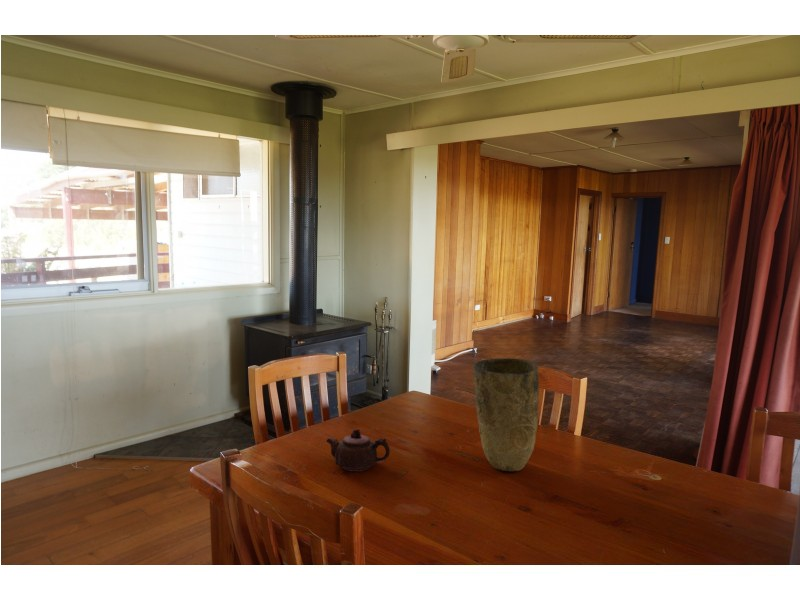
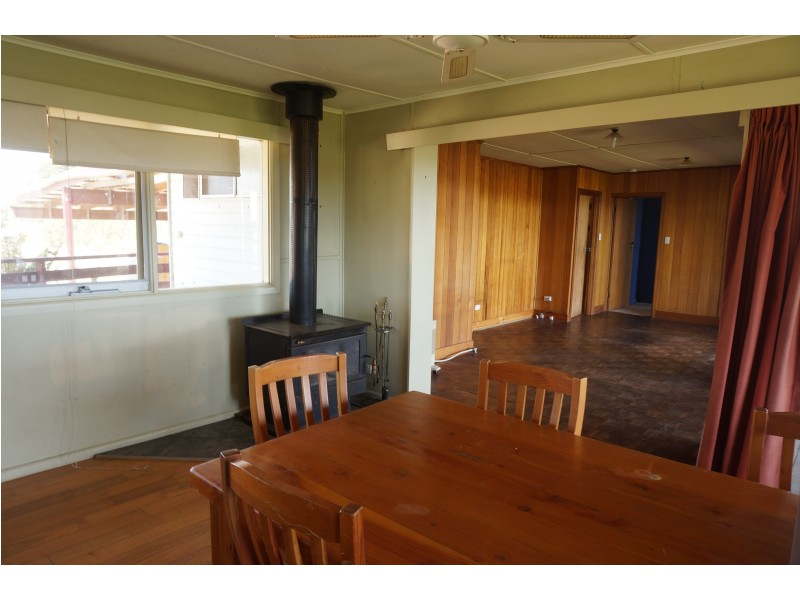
- teapot (357, 447)
- vase (504, 414)
